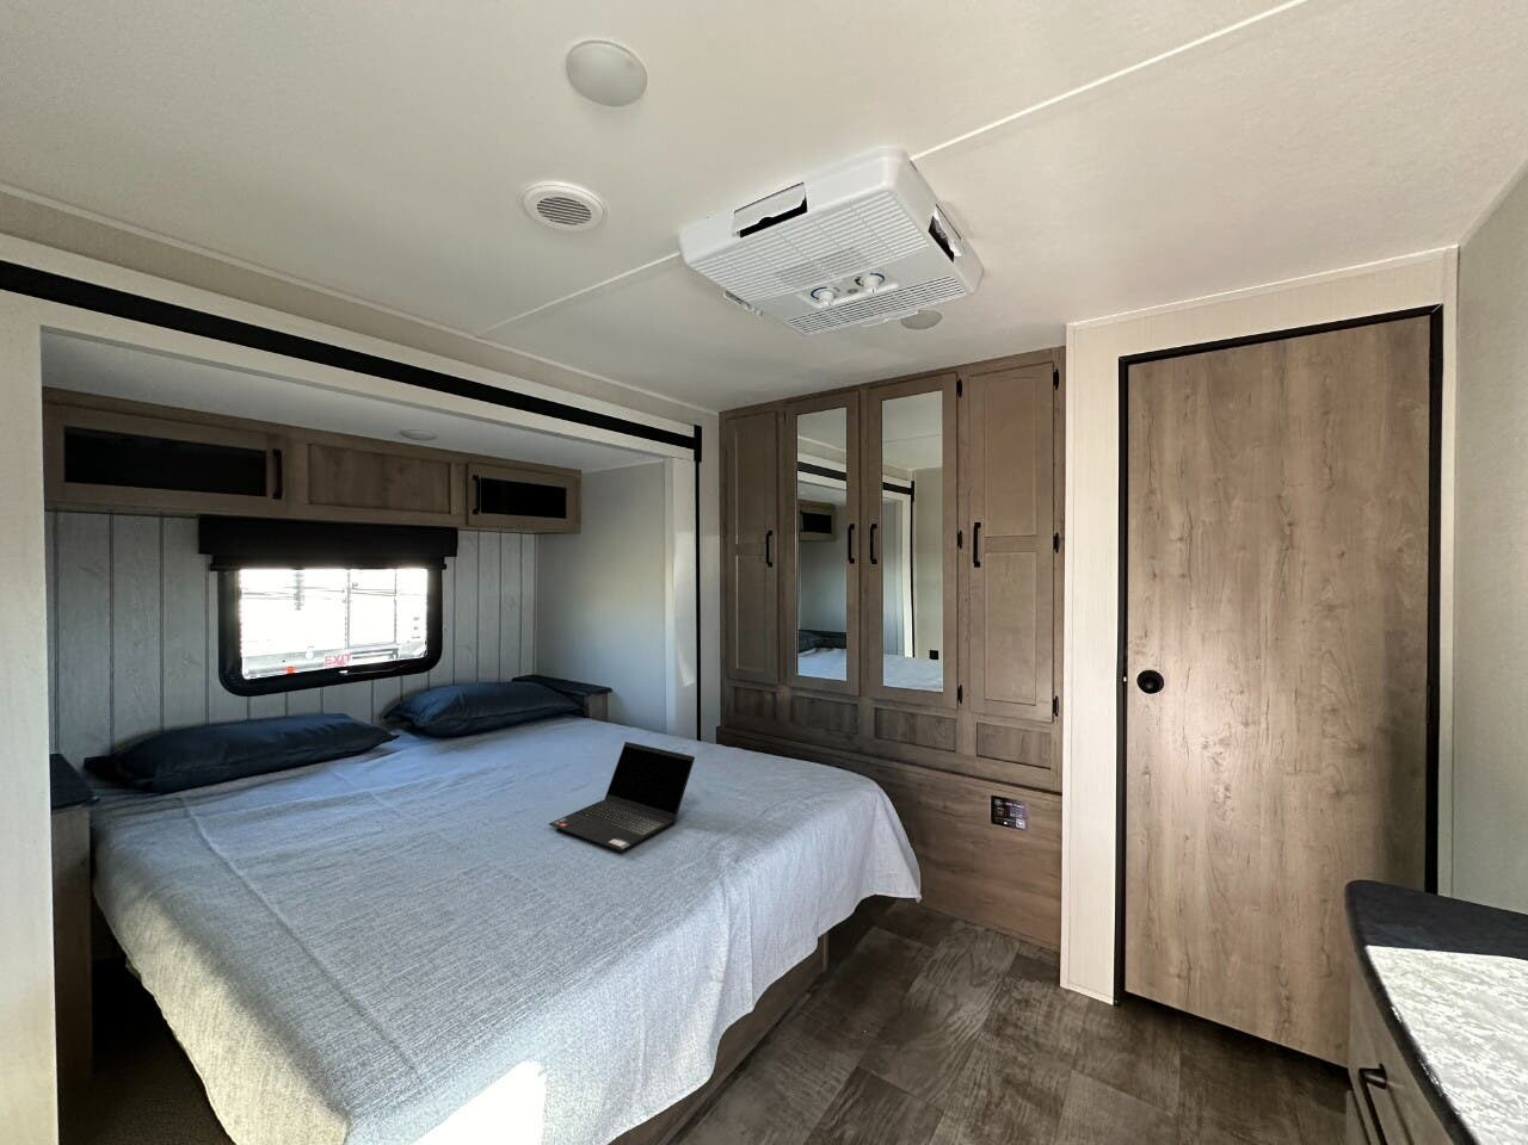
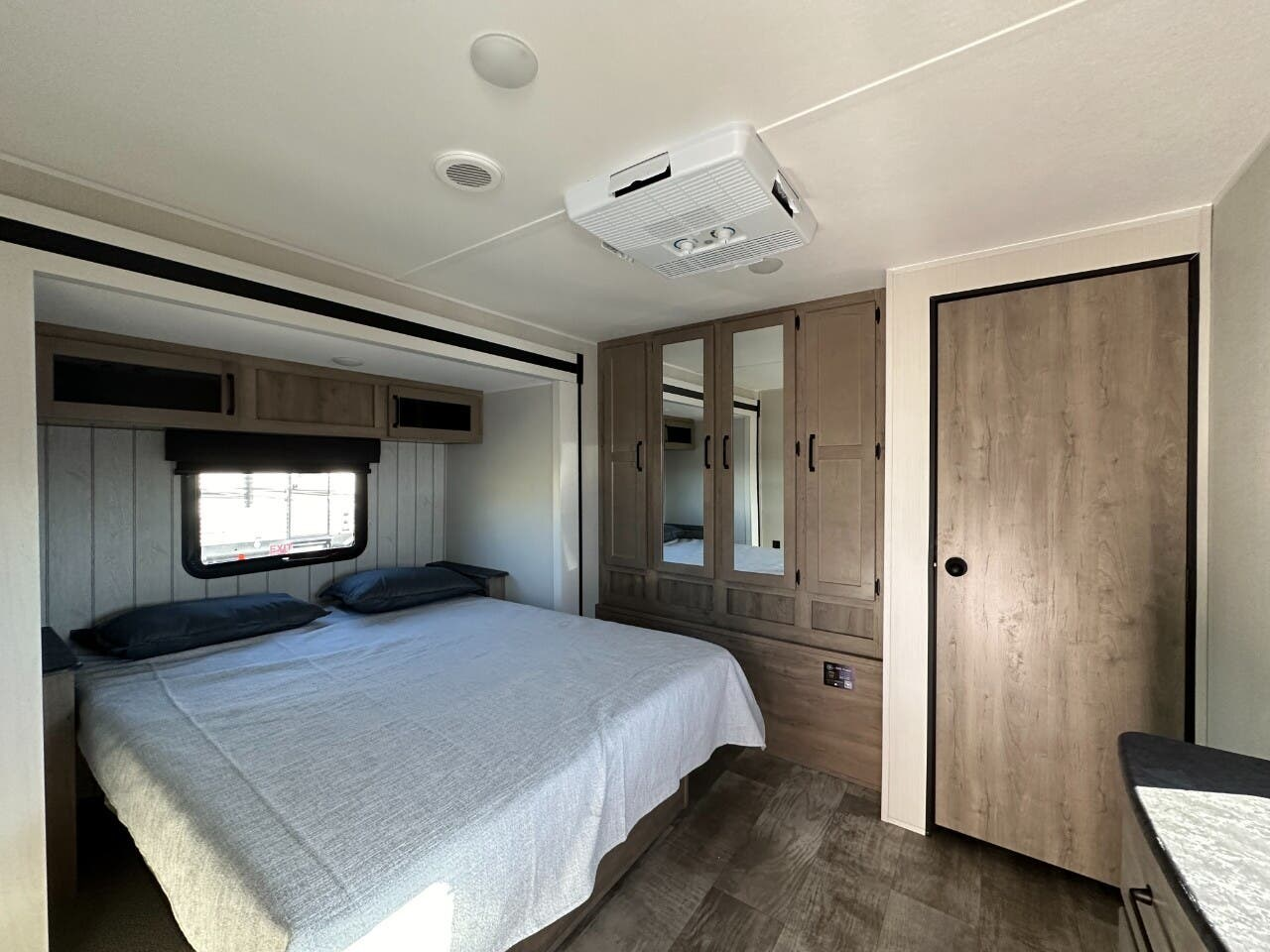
- laptop computer (623, 790)
